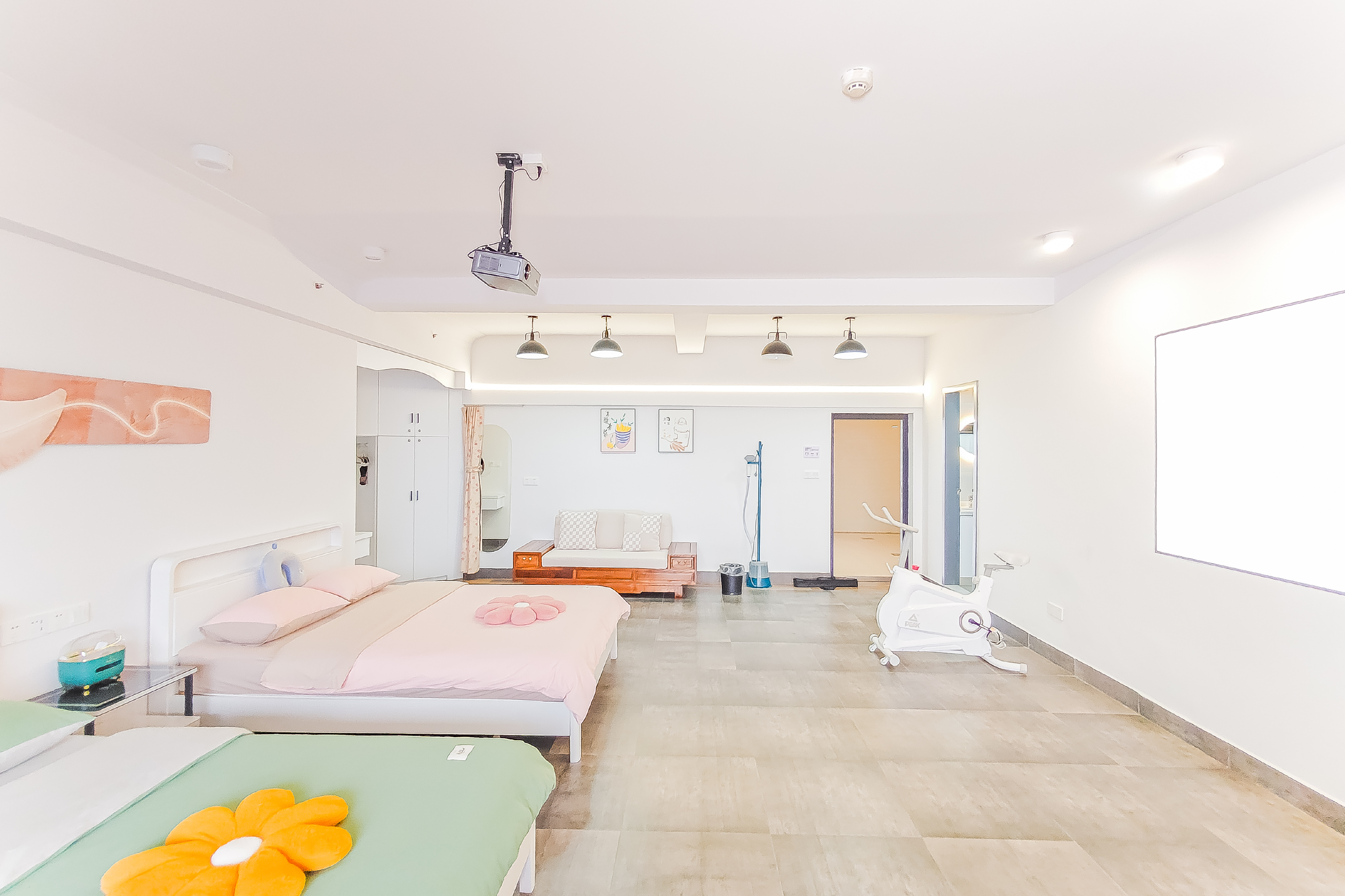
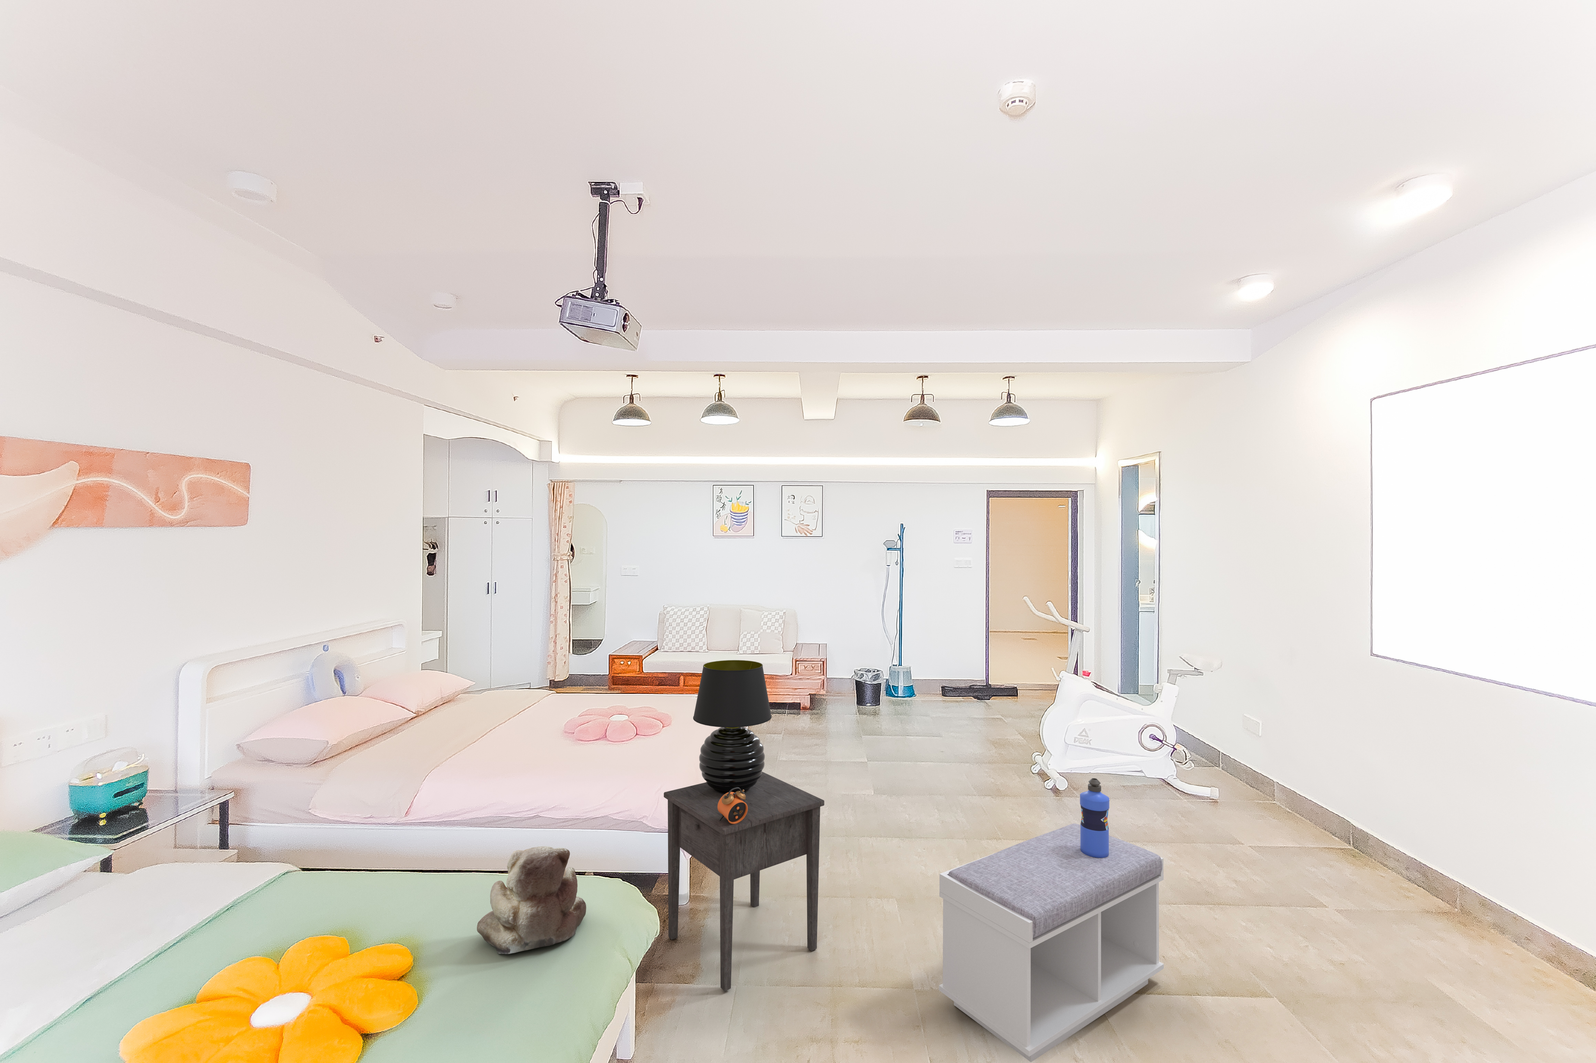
+ alarm clock (732, 803)
+ bench (1056, 927)
+ nightstand (743, 870)
+ water bottle (1094, 814)
+ table lamp (732, 726)
+ teddy bear (536, 887)
